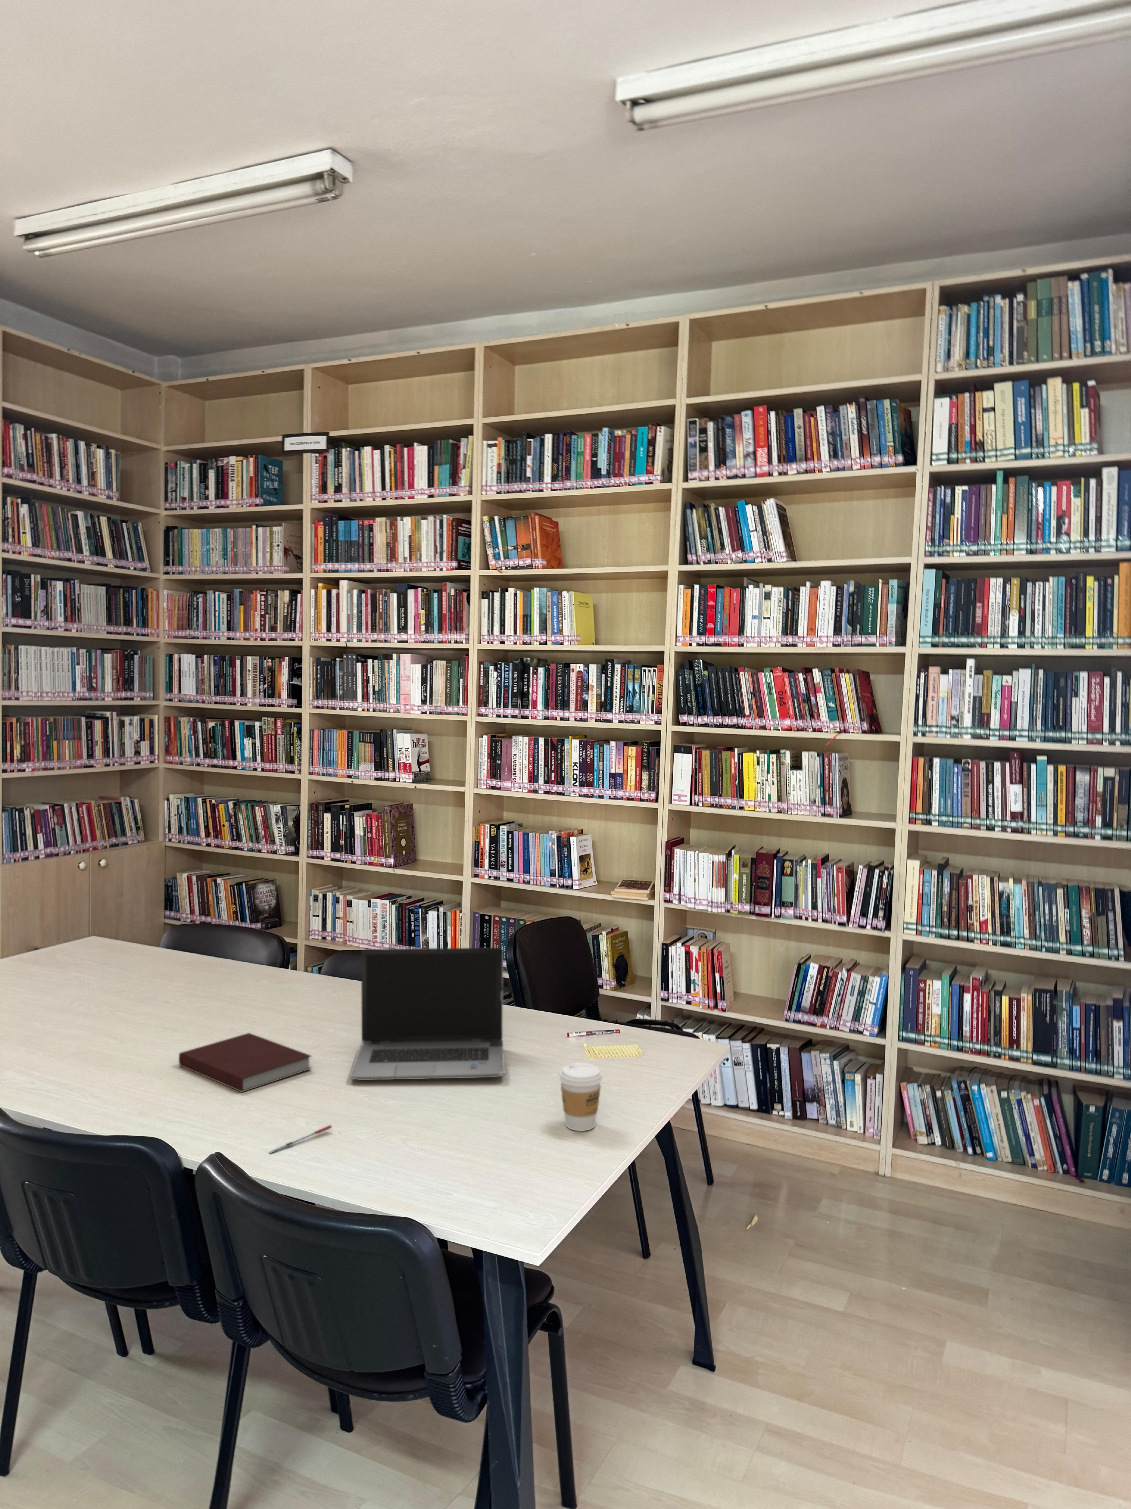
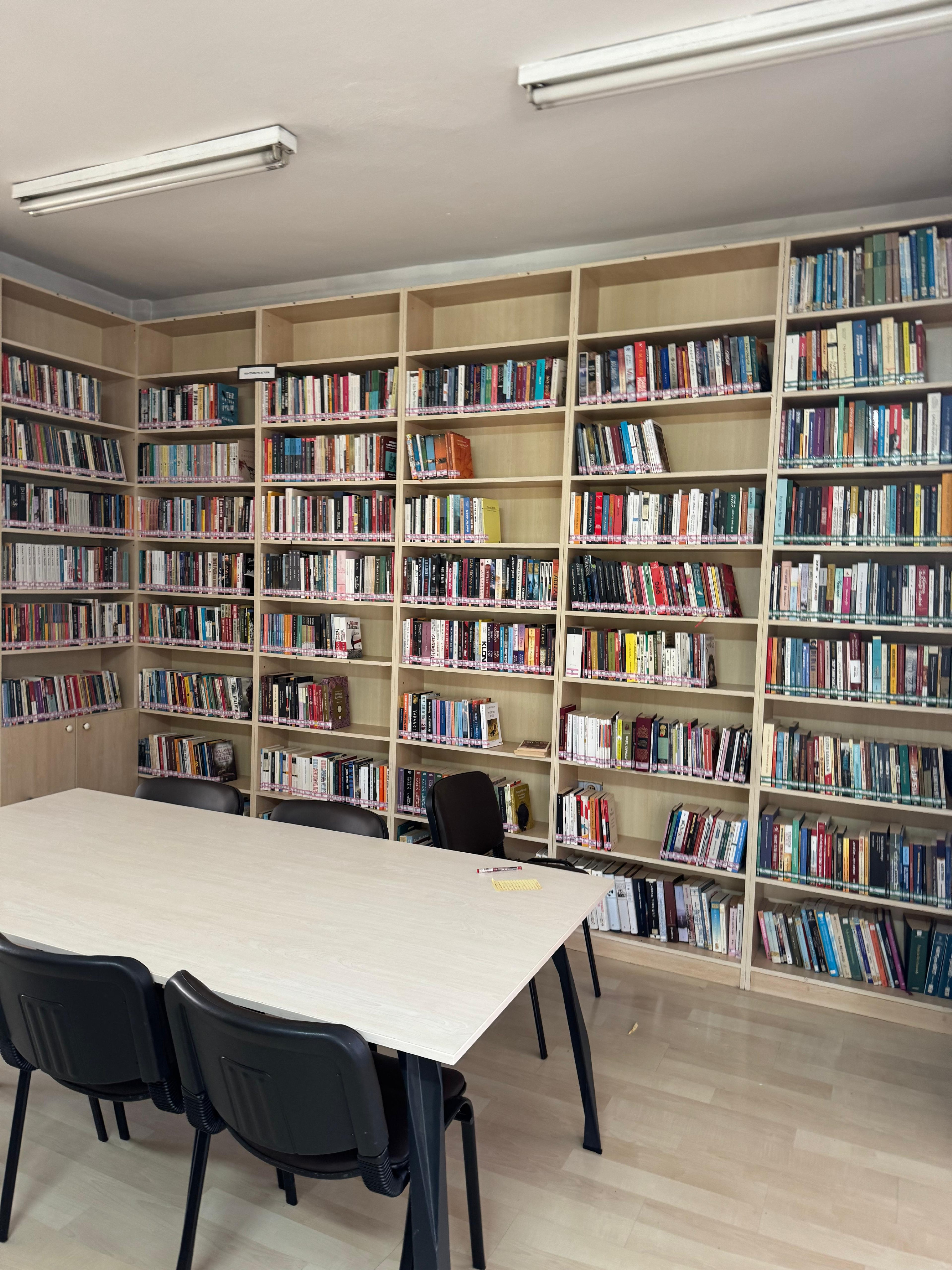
- pen (301, 1138)
- notebook (245, 1061)
- coffee cup (581, 1097)
- laptop computer (430, 1012)
